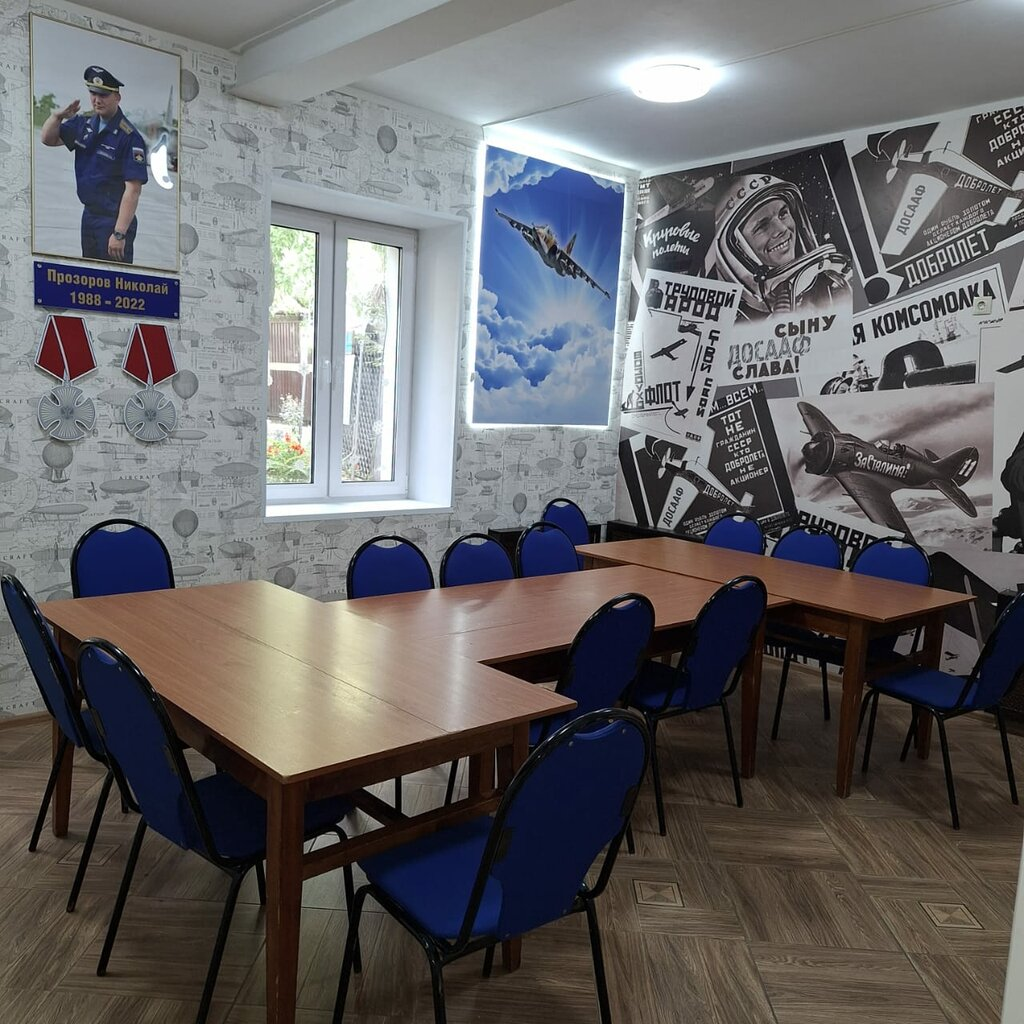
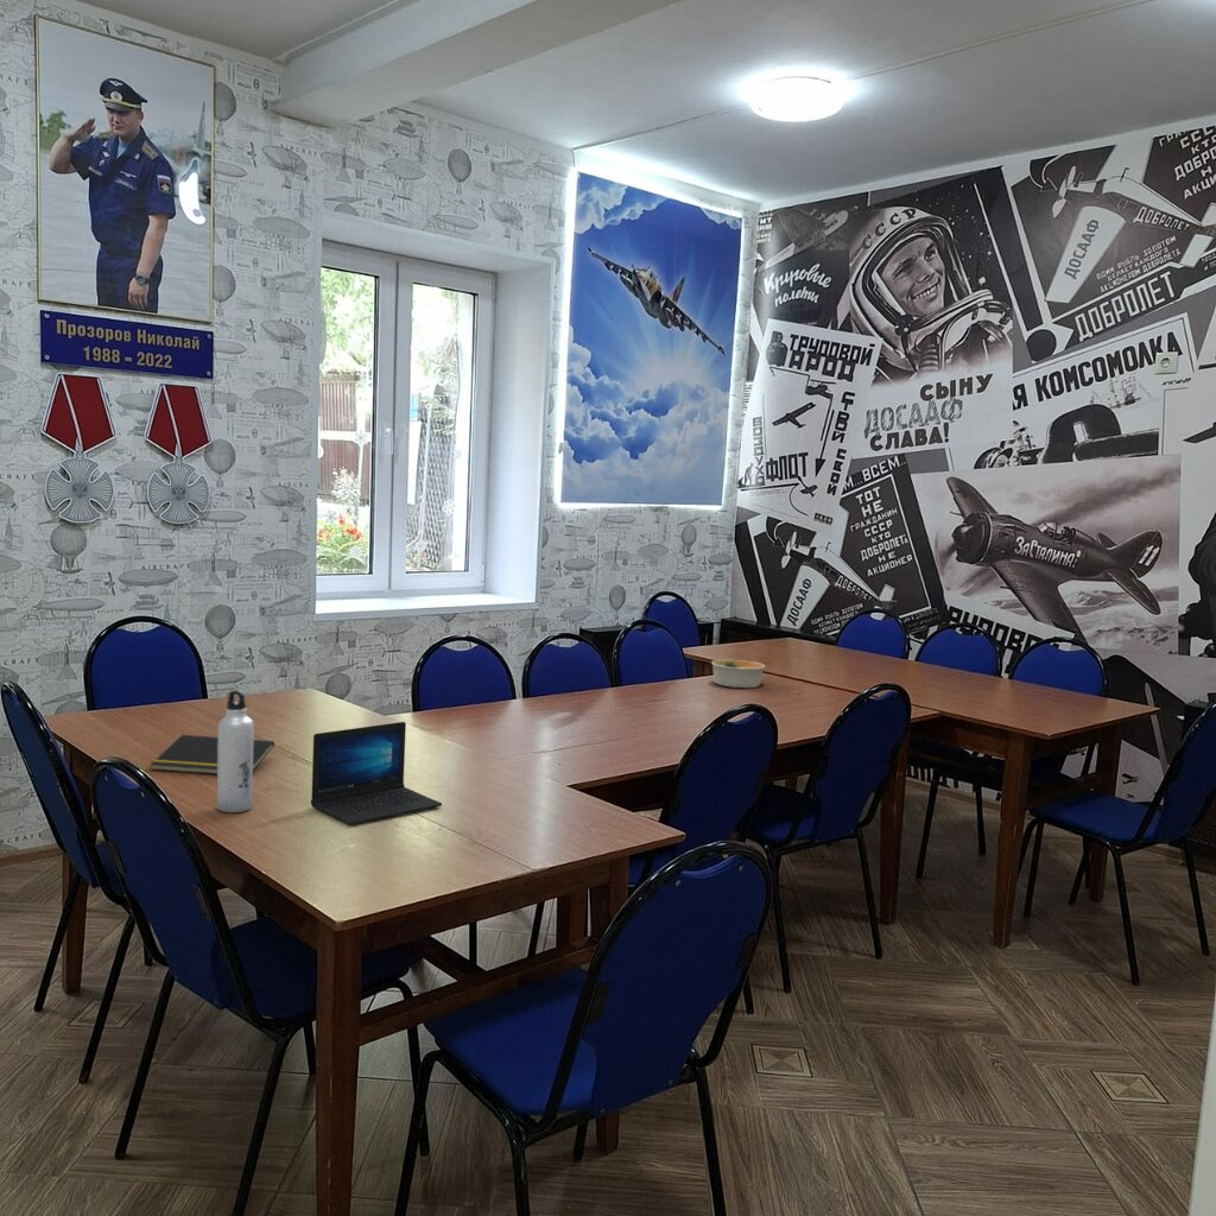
+ laptop (378, 771)
+ notepad (214, 754)
+ water bottle (235, 749)
+ bowl (737, 672)
